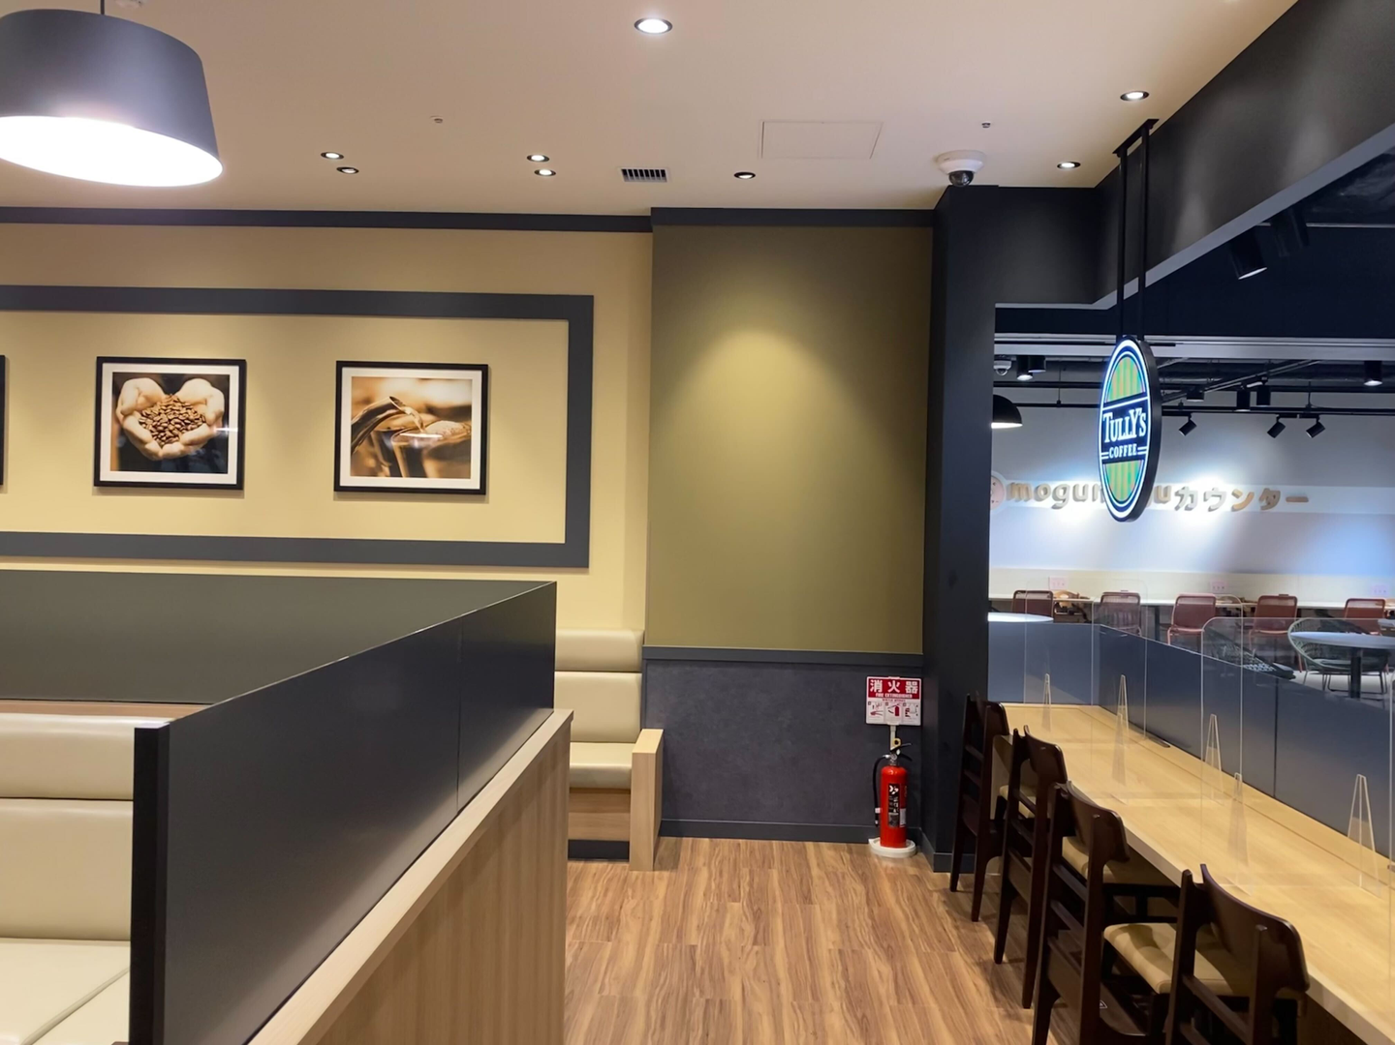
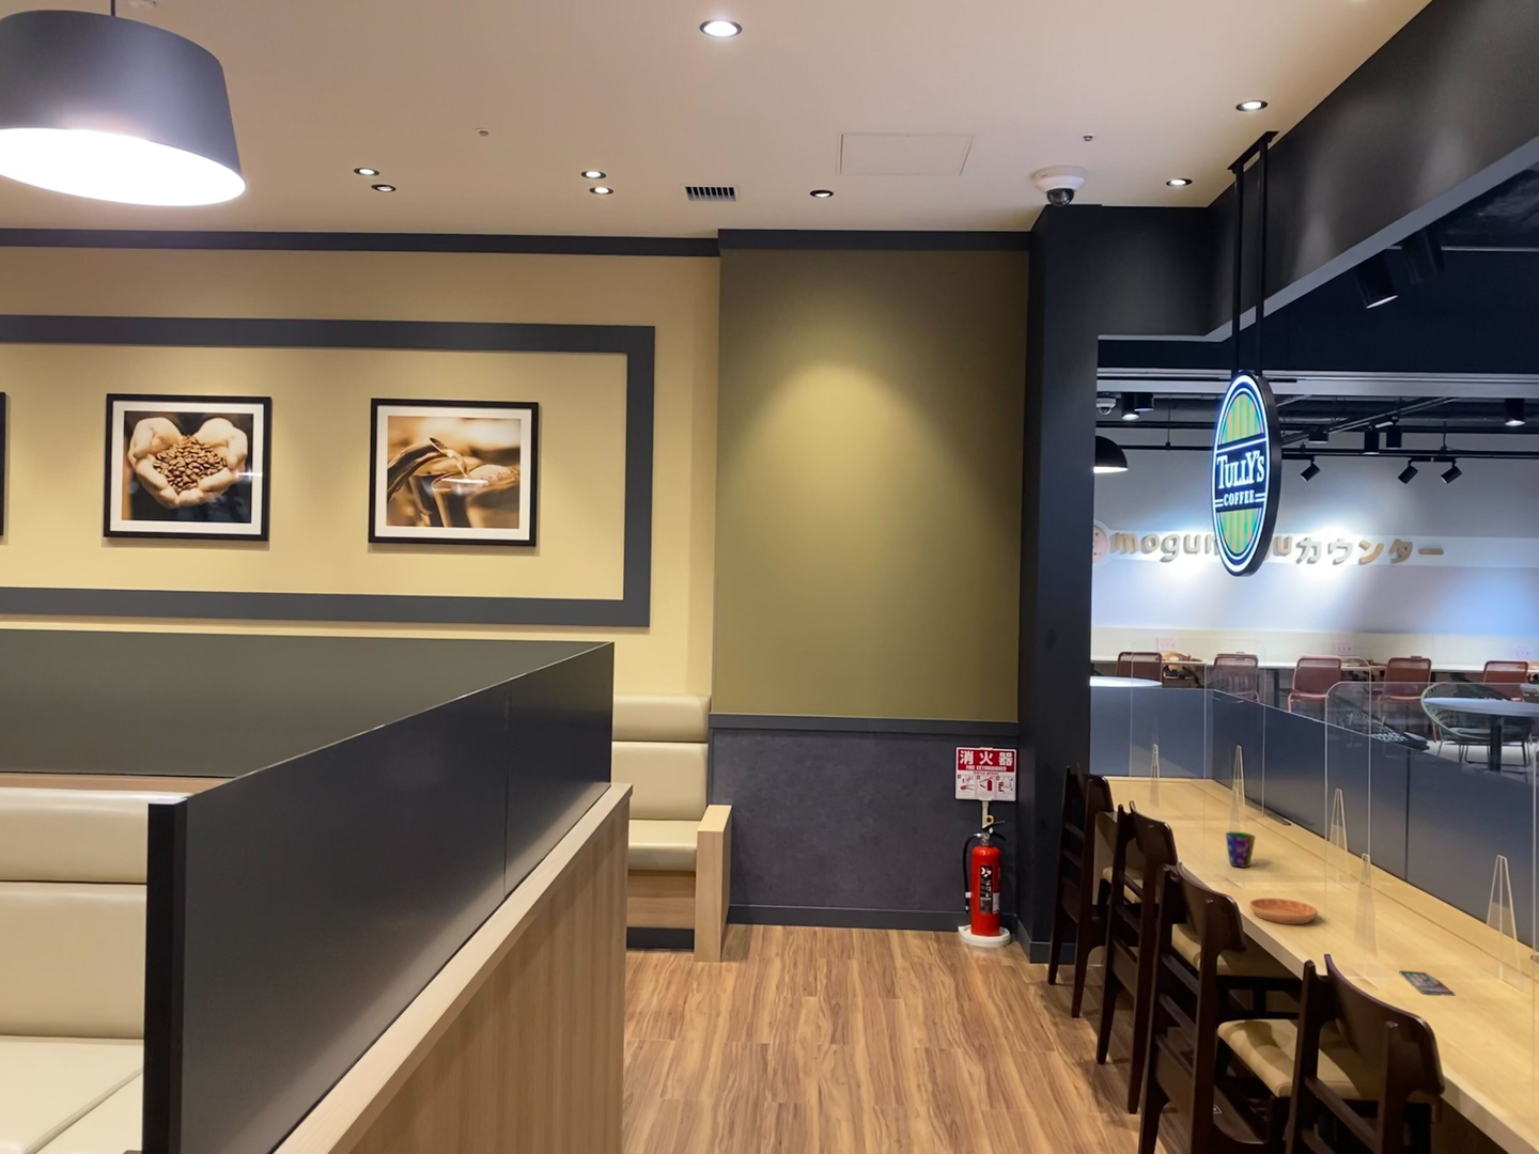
+ cup (1241, 851)
+ saucer (1282, 912)
+ smartphone (1426, 982)
